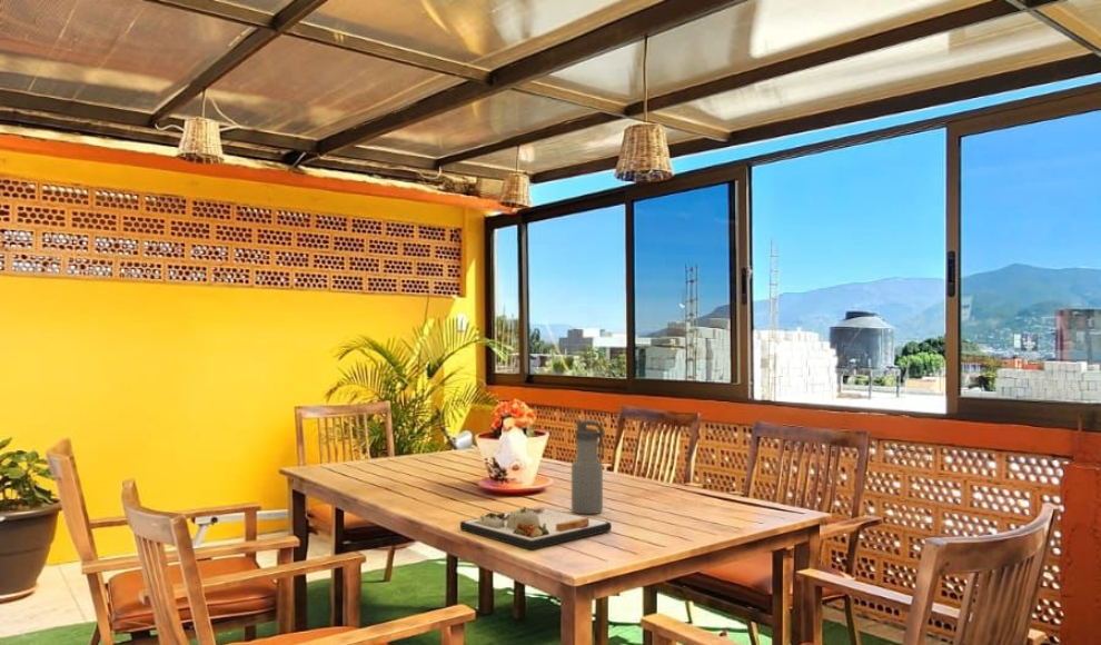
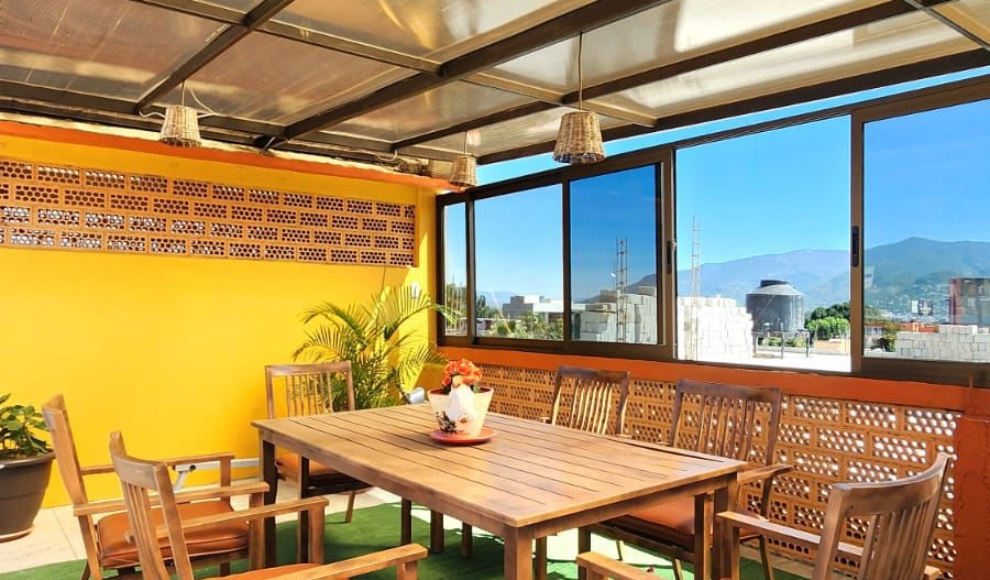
- dinner plate (535, 517)
- water bottle (587, 466)
